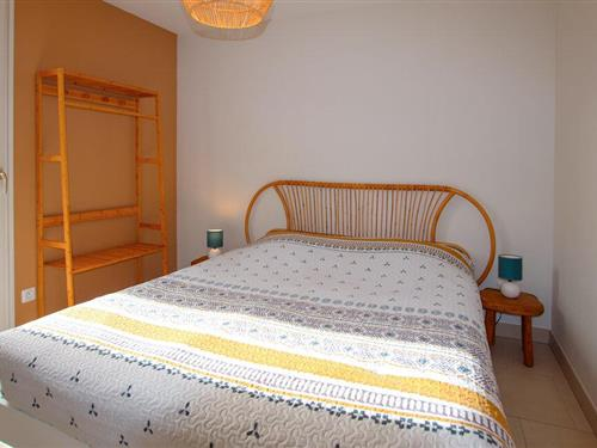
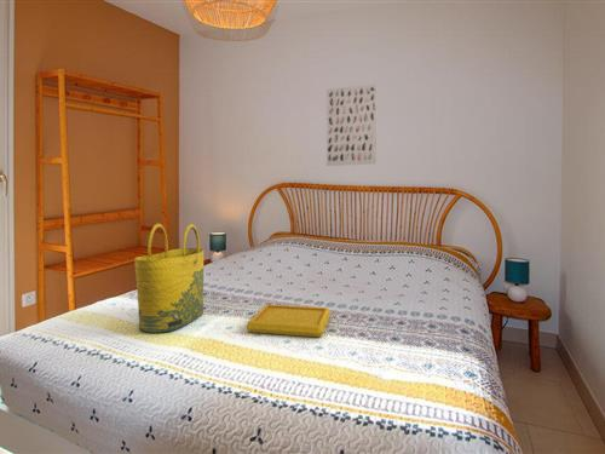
+ tote bag (173, 272)
+ wall art (351, 126)
+ serving tray (290, 318)
